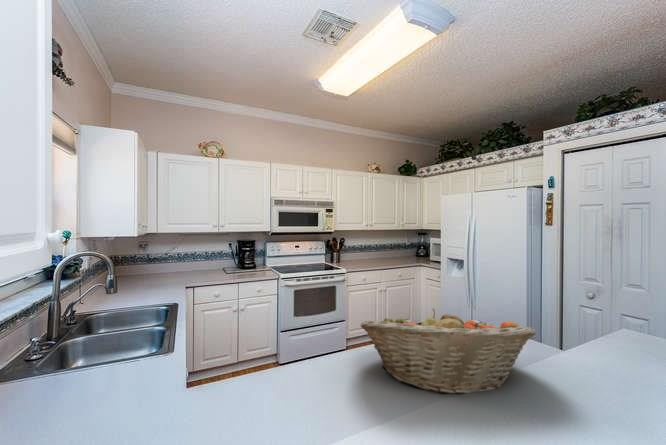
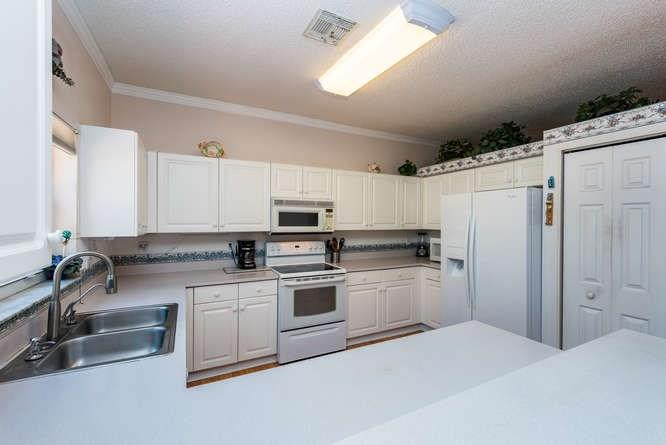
- fruit basket (440, 340)
